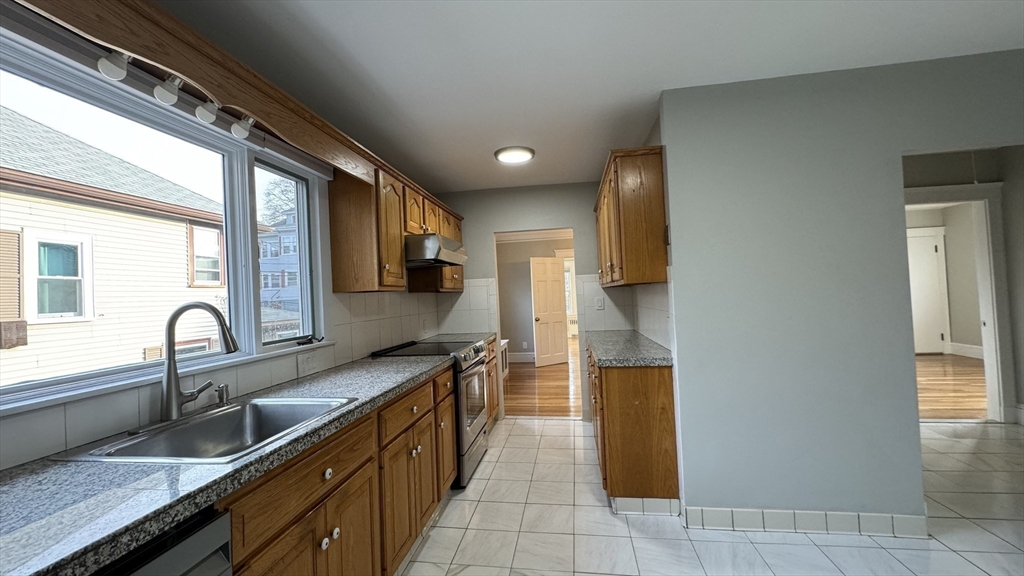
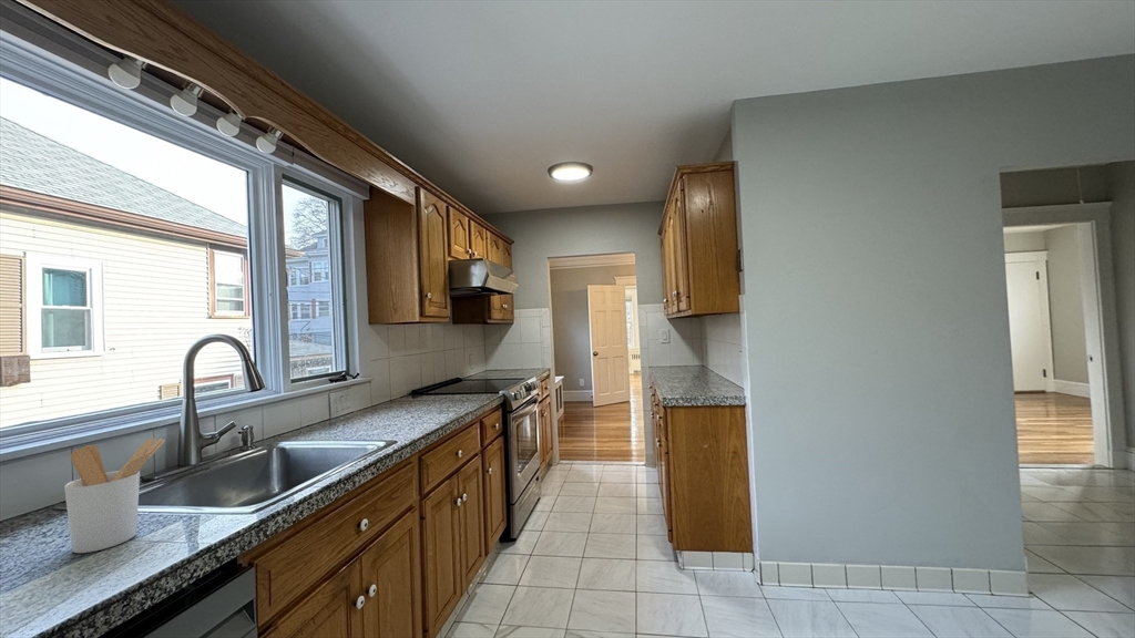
+ utensil holder (121, 488)
